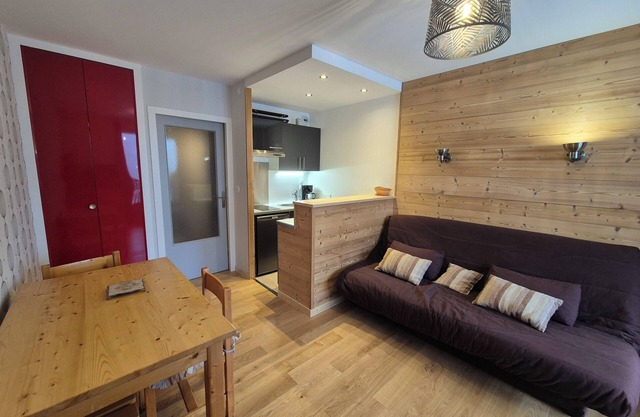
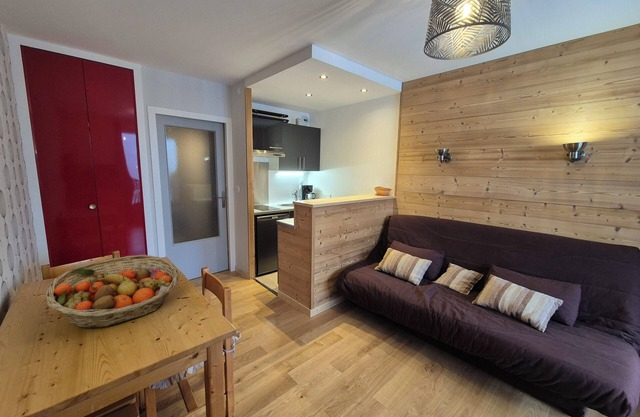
+ fruit basket (120, 288)
